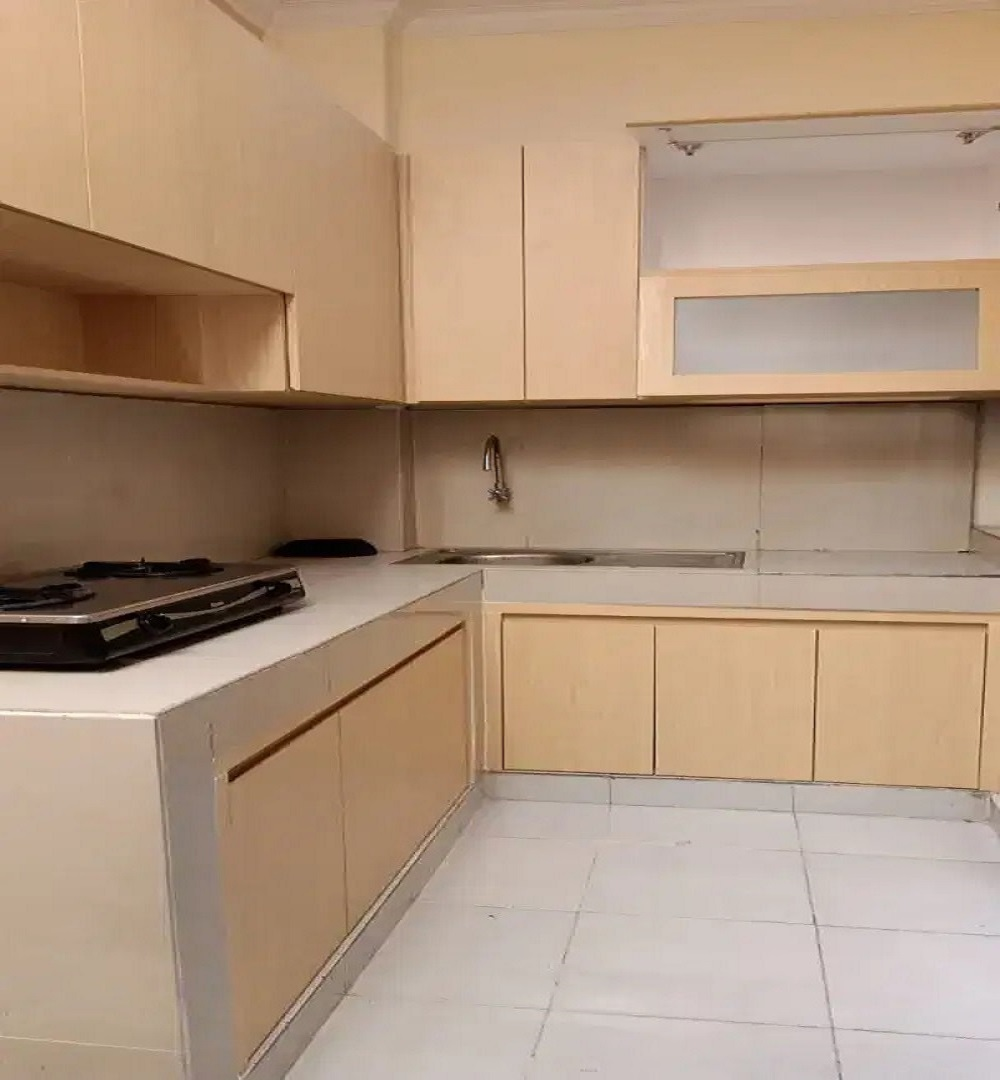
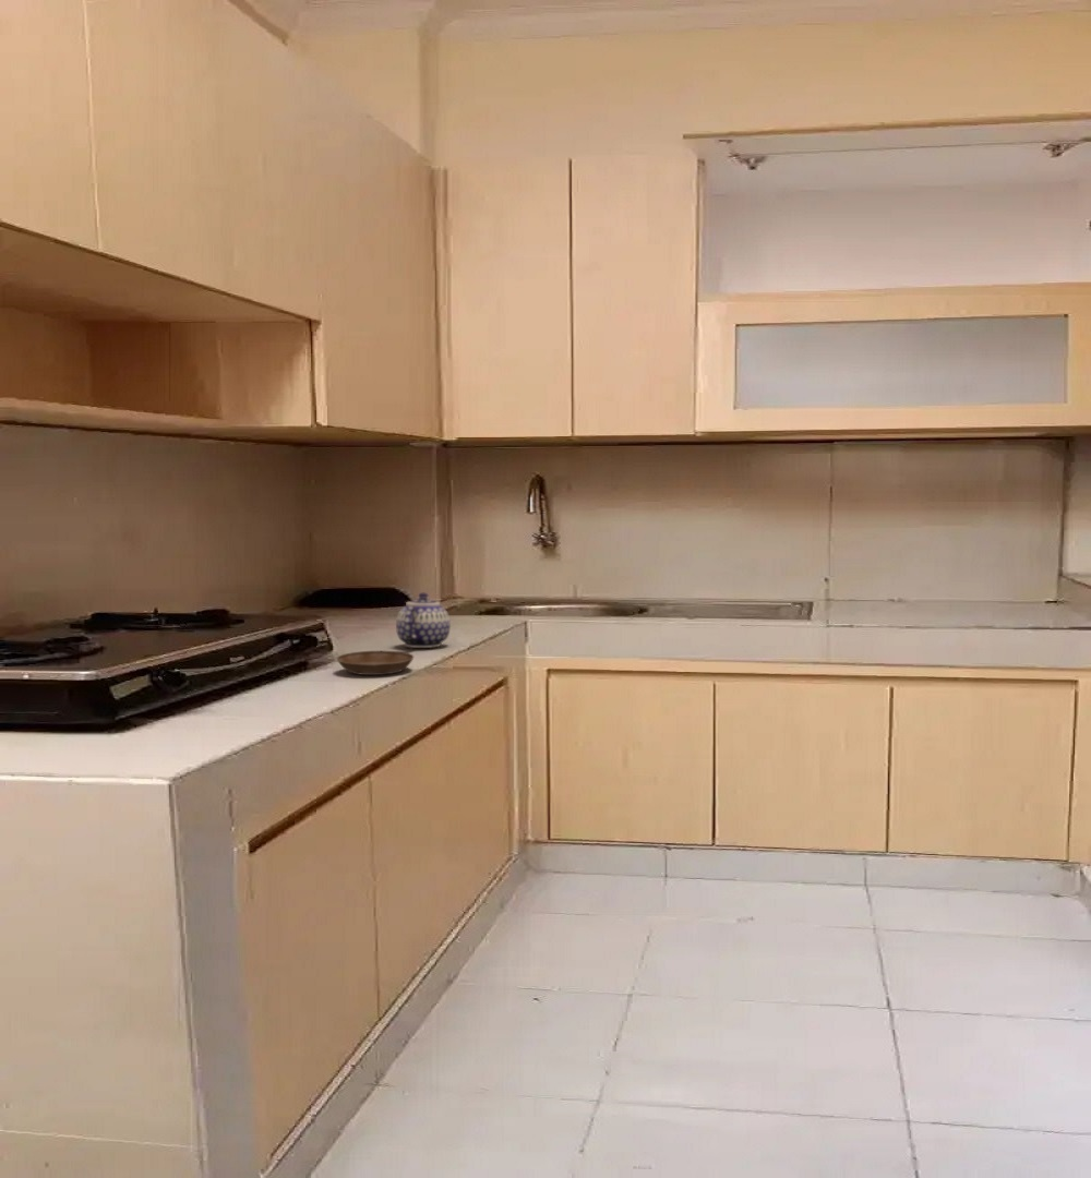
+ teapot (422, 618)
+ saucer (375, 663)
